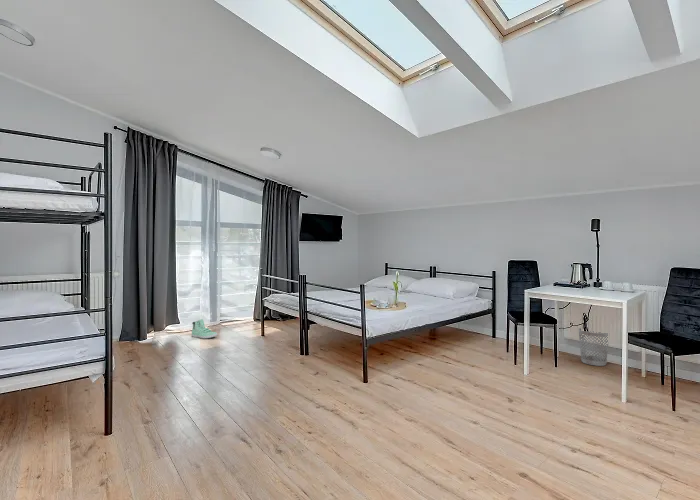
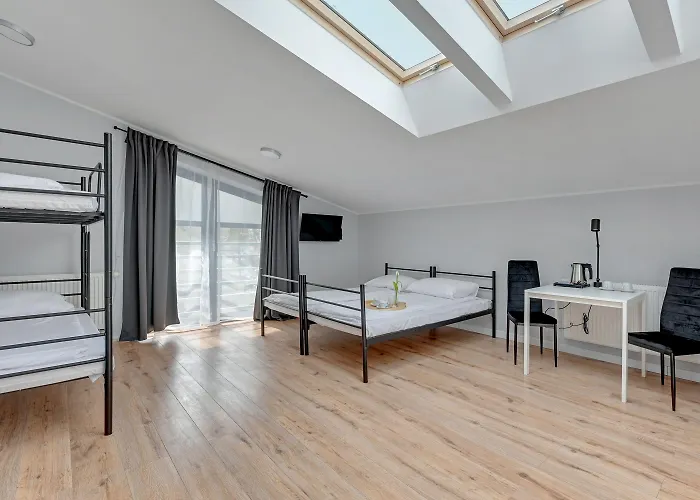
- wastebasket (594, 346)
- sneaker (204, 328)
